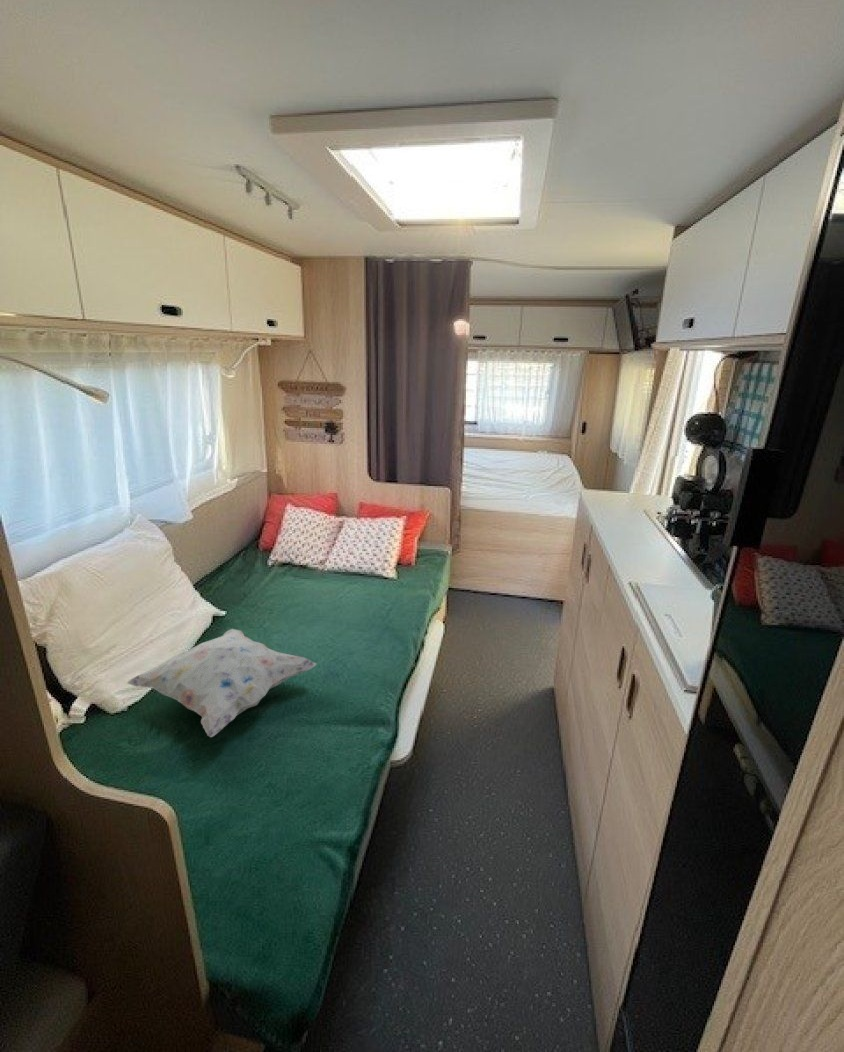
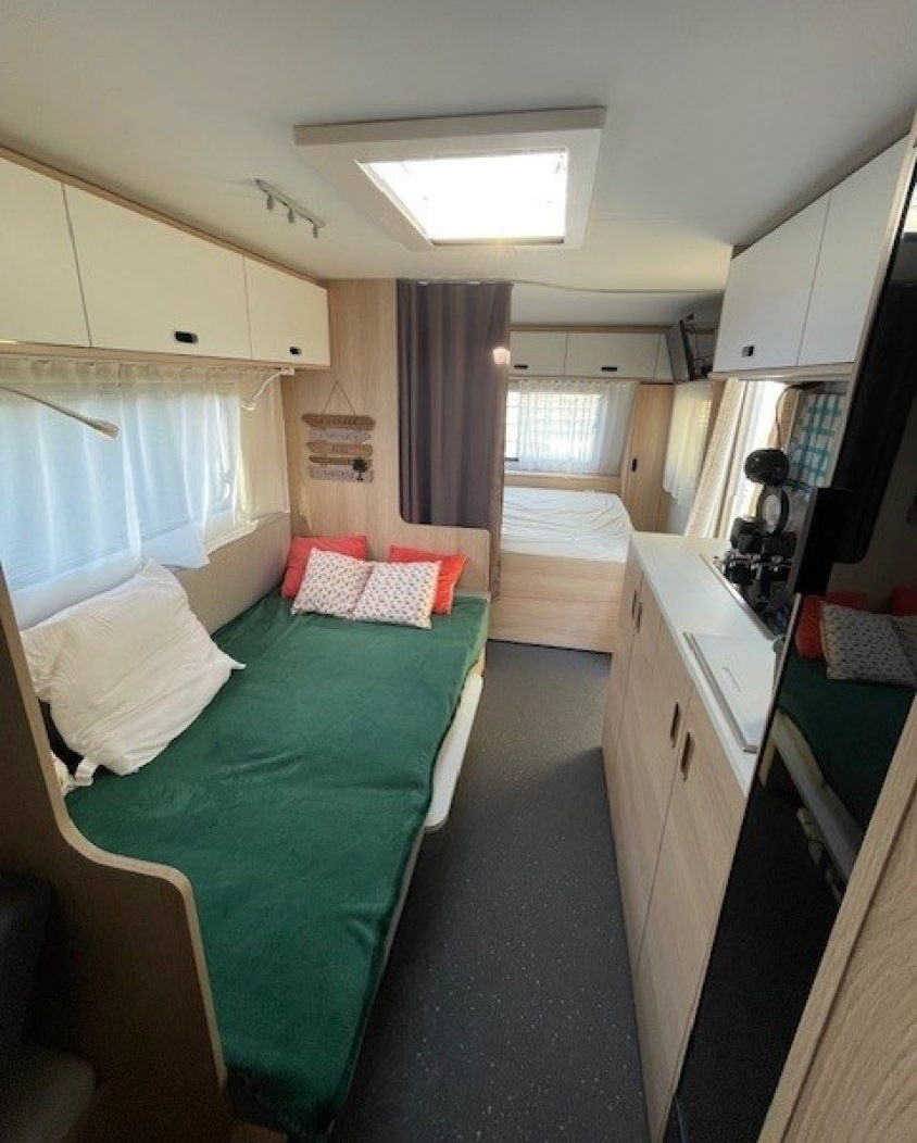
- decorative pillow (225, 672)
